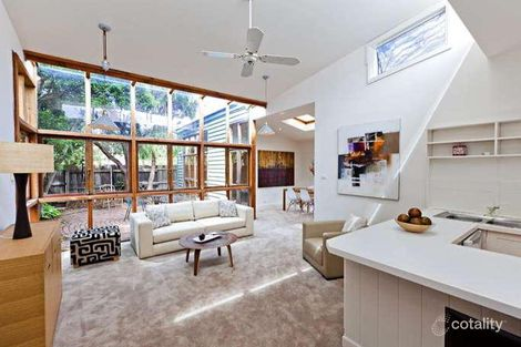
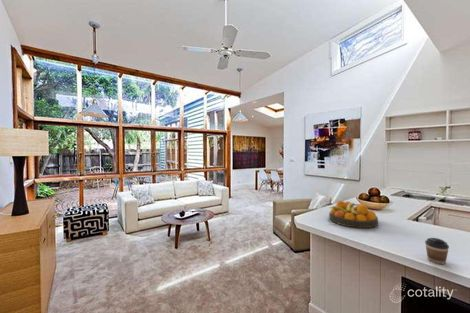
+ coffee cup (436, 249)
+ fruit bowl (352, 211)
